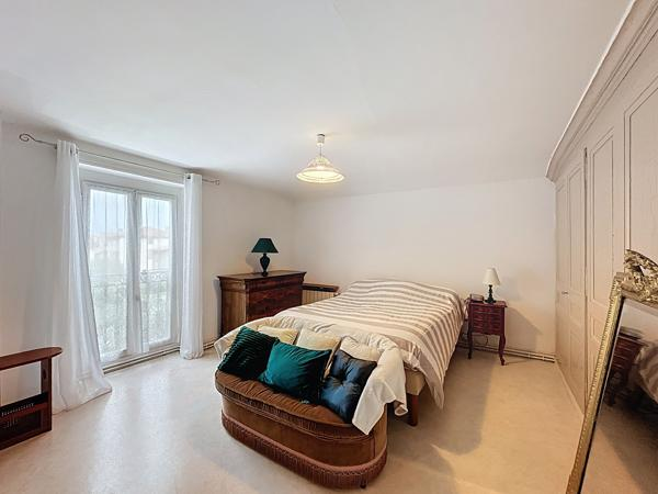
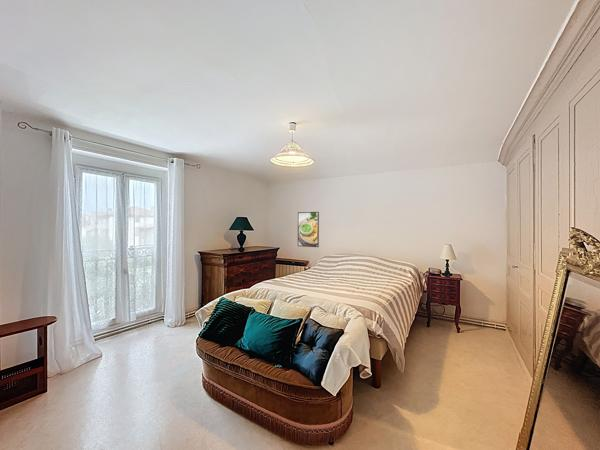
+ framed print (308, 229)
